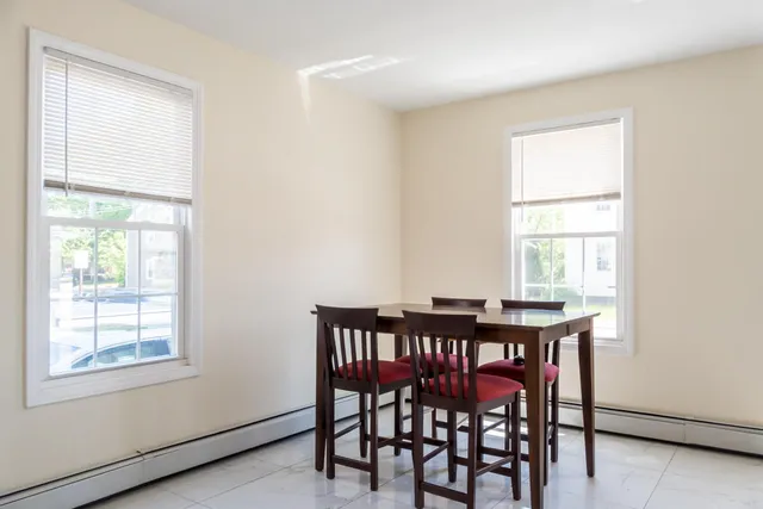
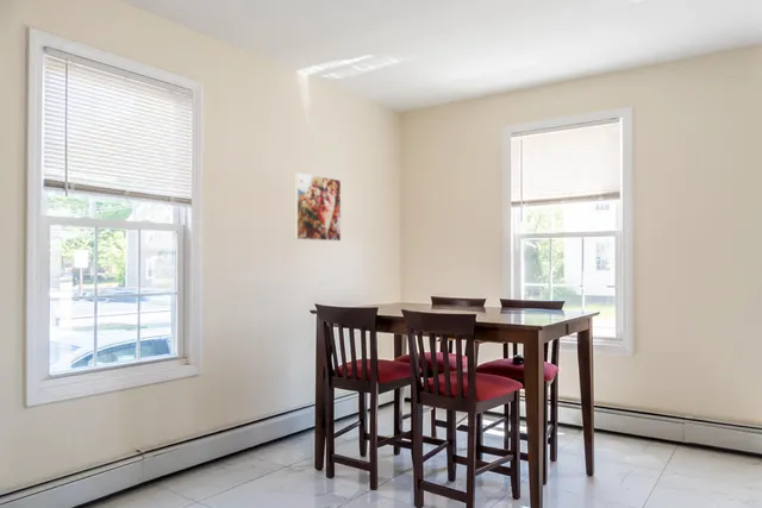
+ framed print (318, 208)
